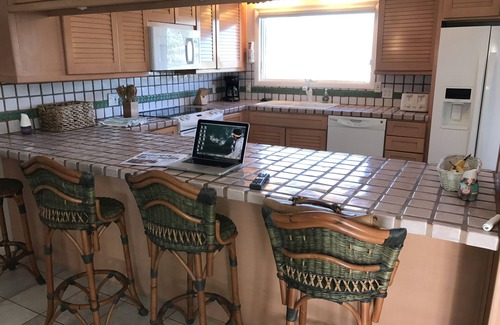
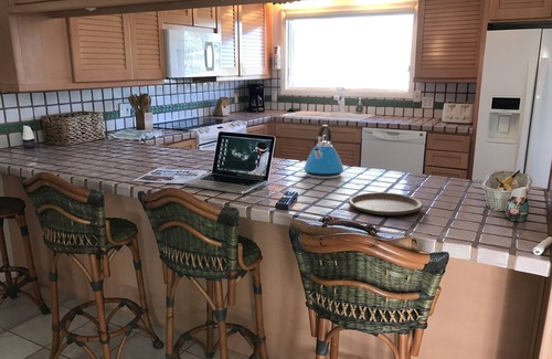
+ kettle (323, 149)
+ plate (384, 203)
